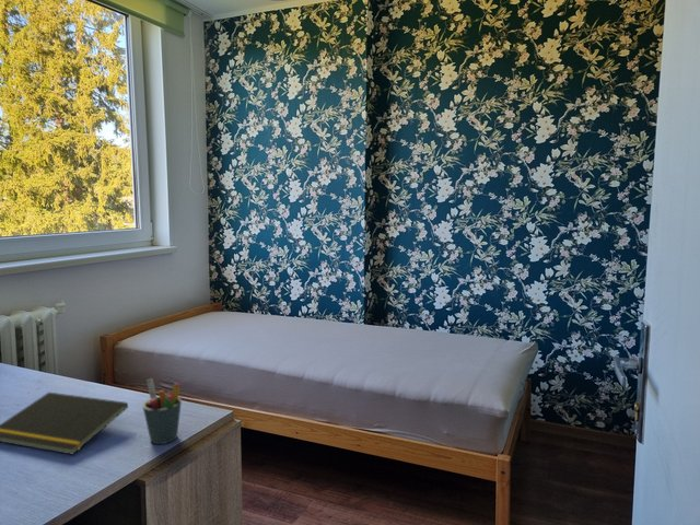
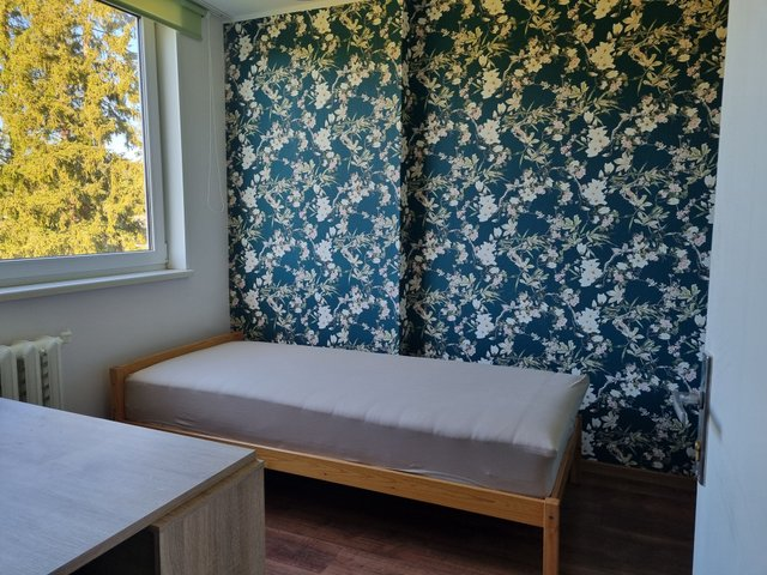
- pen holder (163, 410)
- notepad (59, 420)
